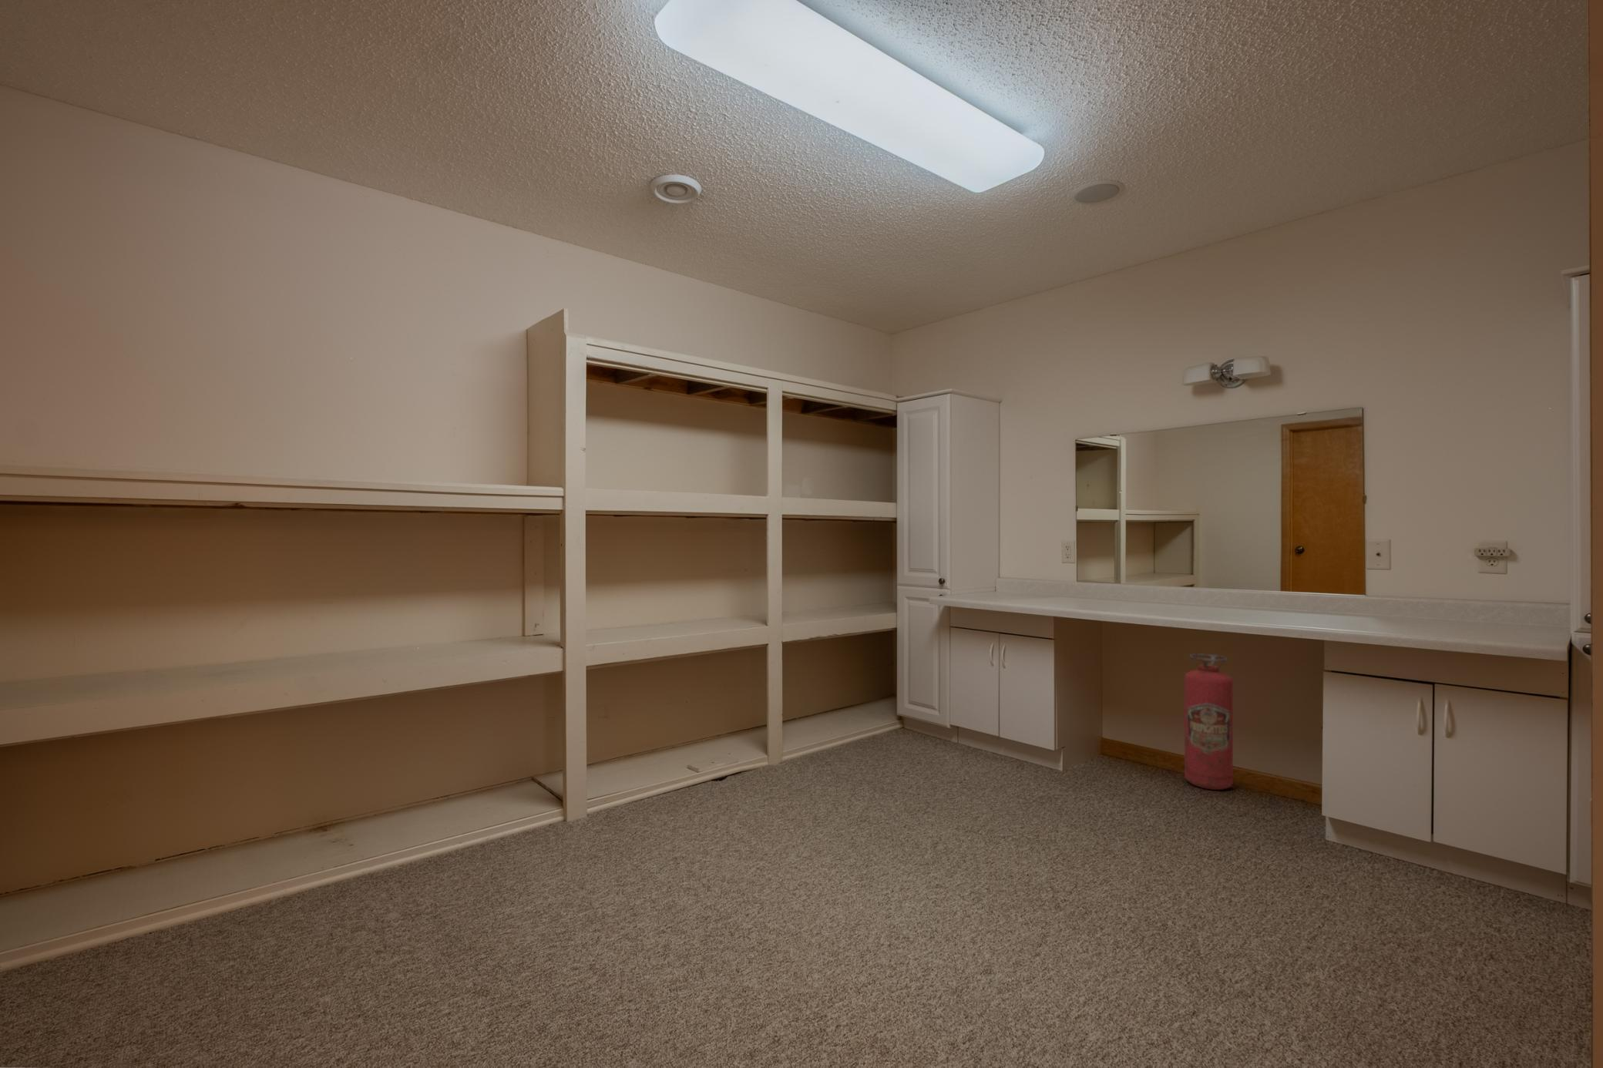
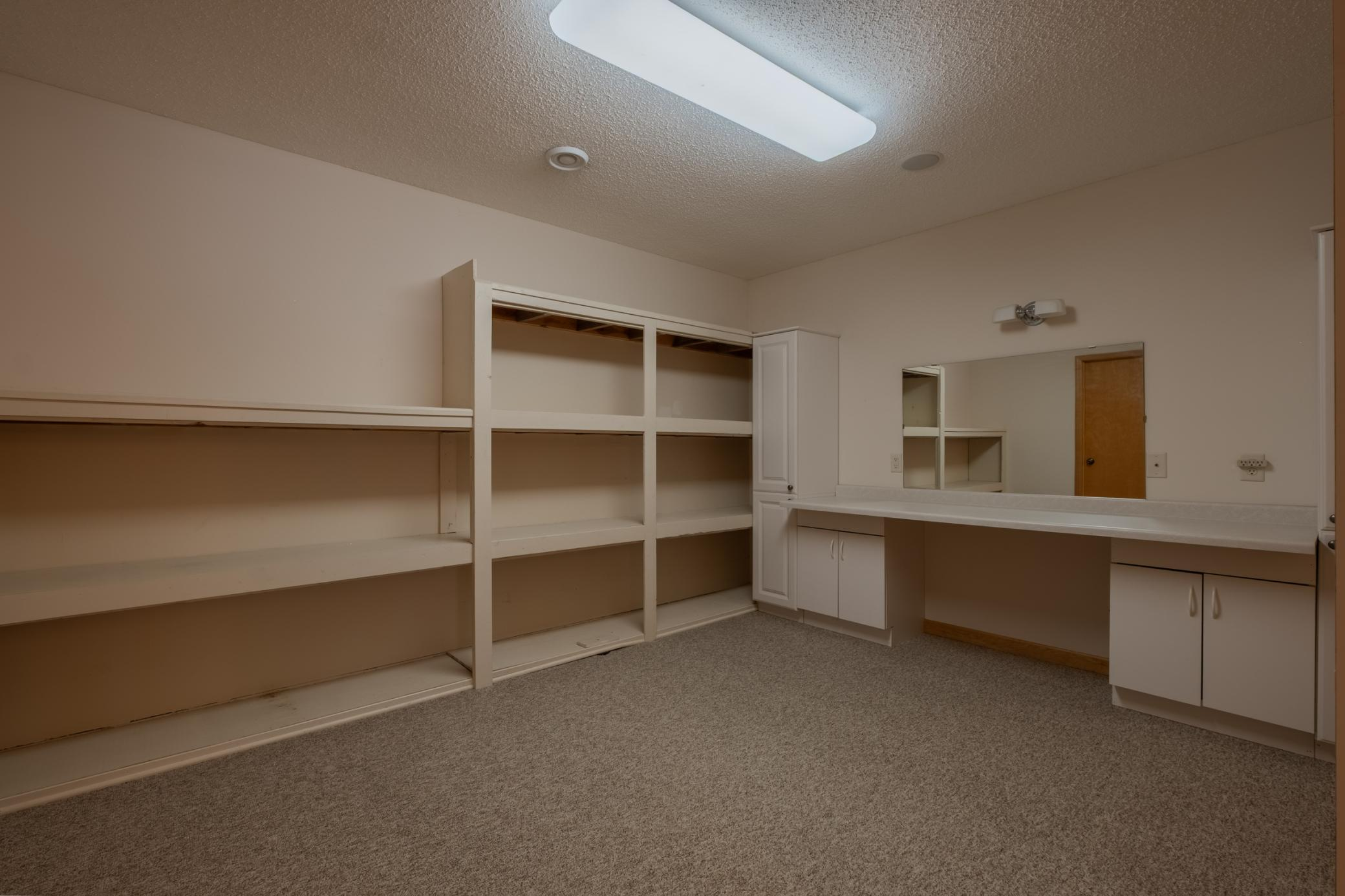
- fire extinguisher (1207, 720)
